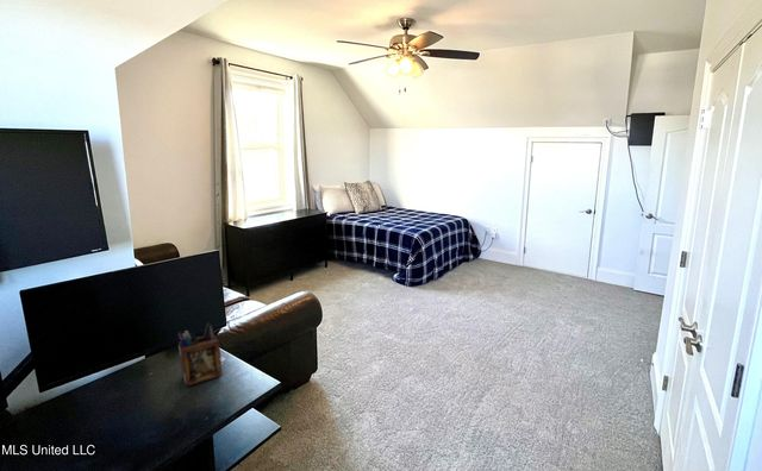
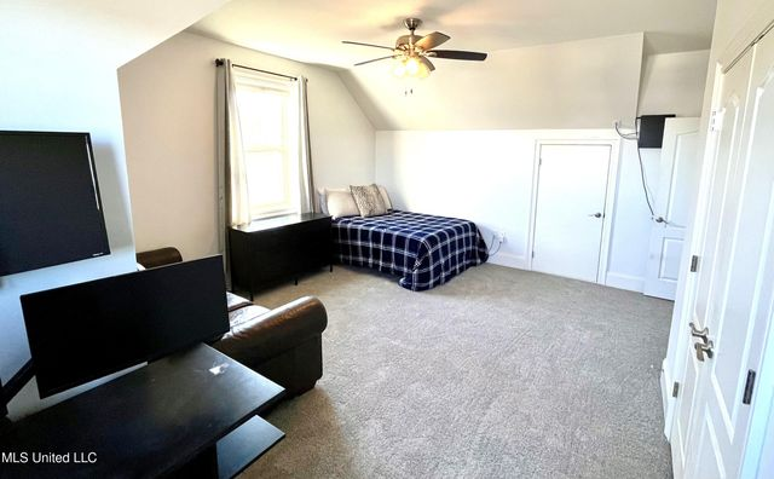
- desk organizer (199, 352)
